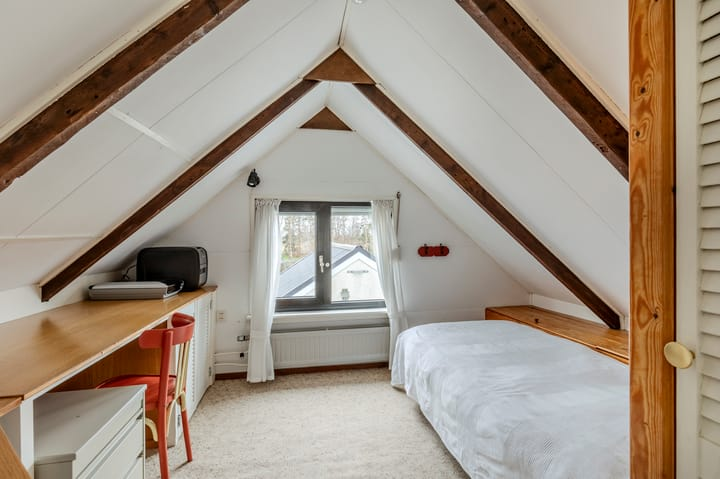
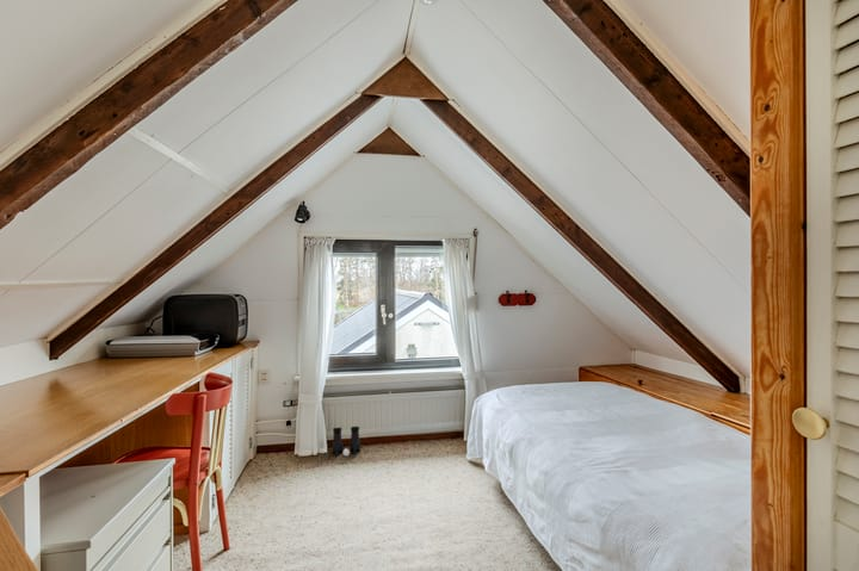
+ boots (351, 437)
